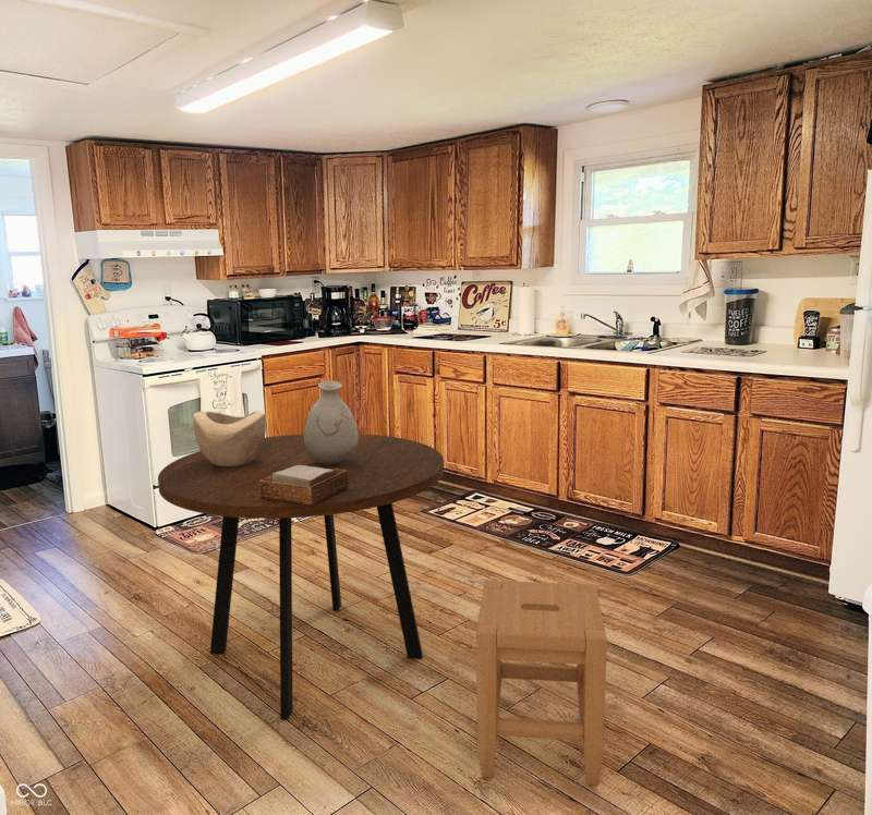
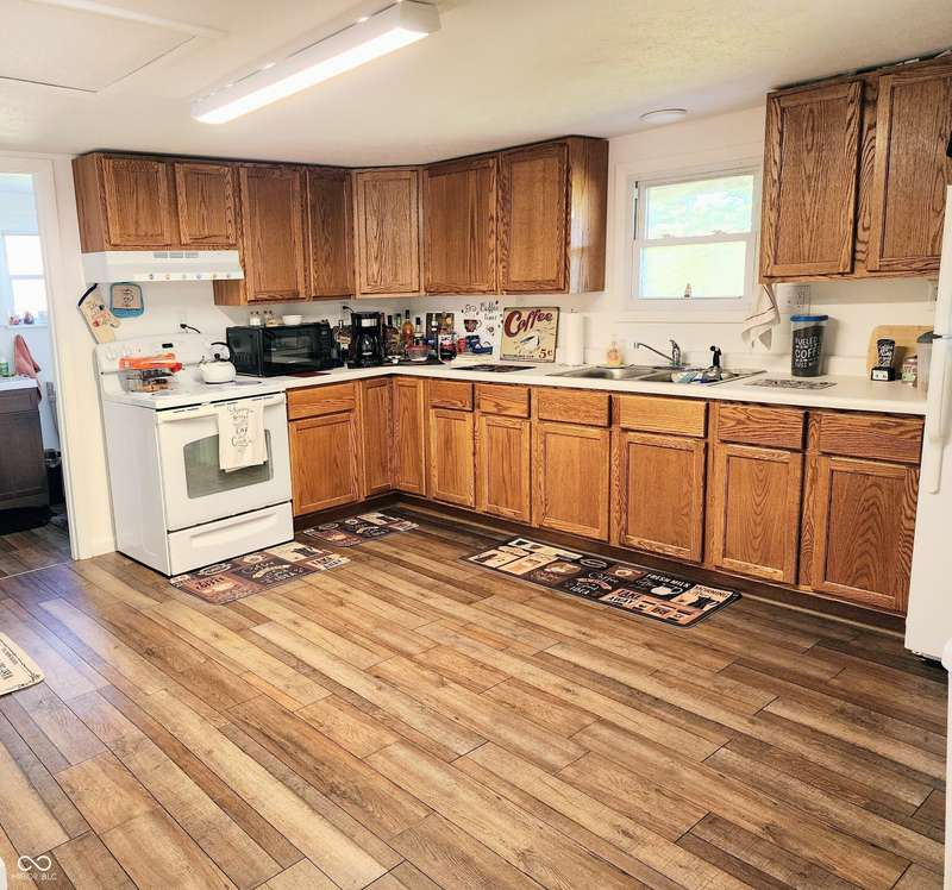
- dining table (328, 560)
- vase (330, 422)
- napkin holder (304, 481)
- decorative bowl (231, 436)
- stool (540, 677)
